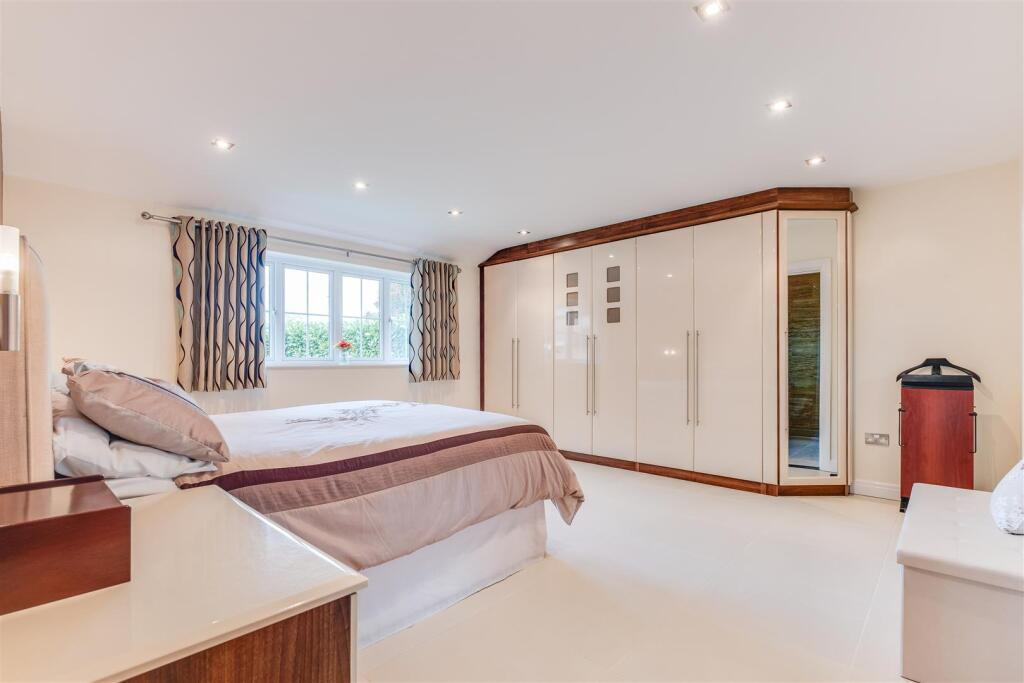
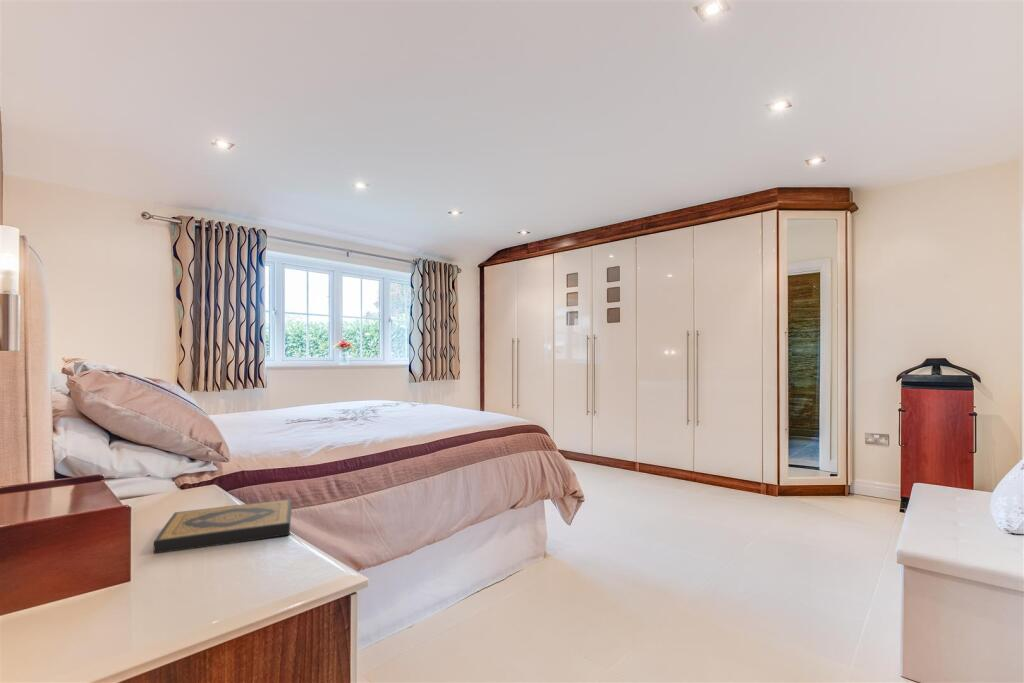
+ hardback book (230, 523)
